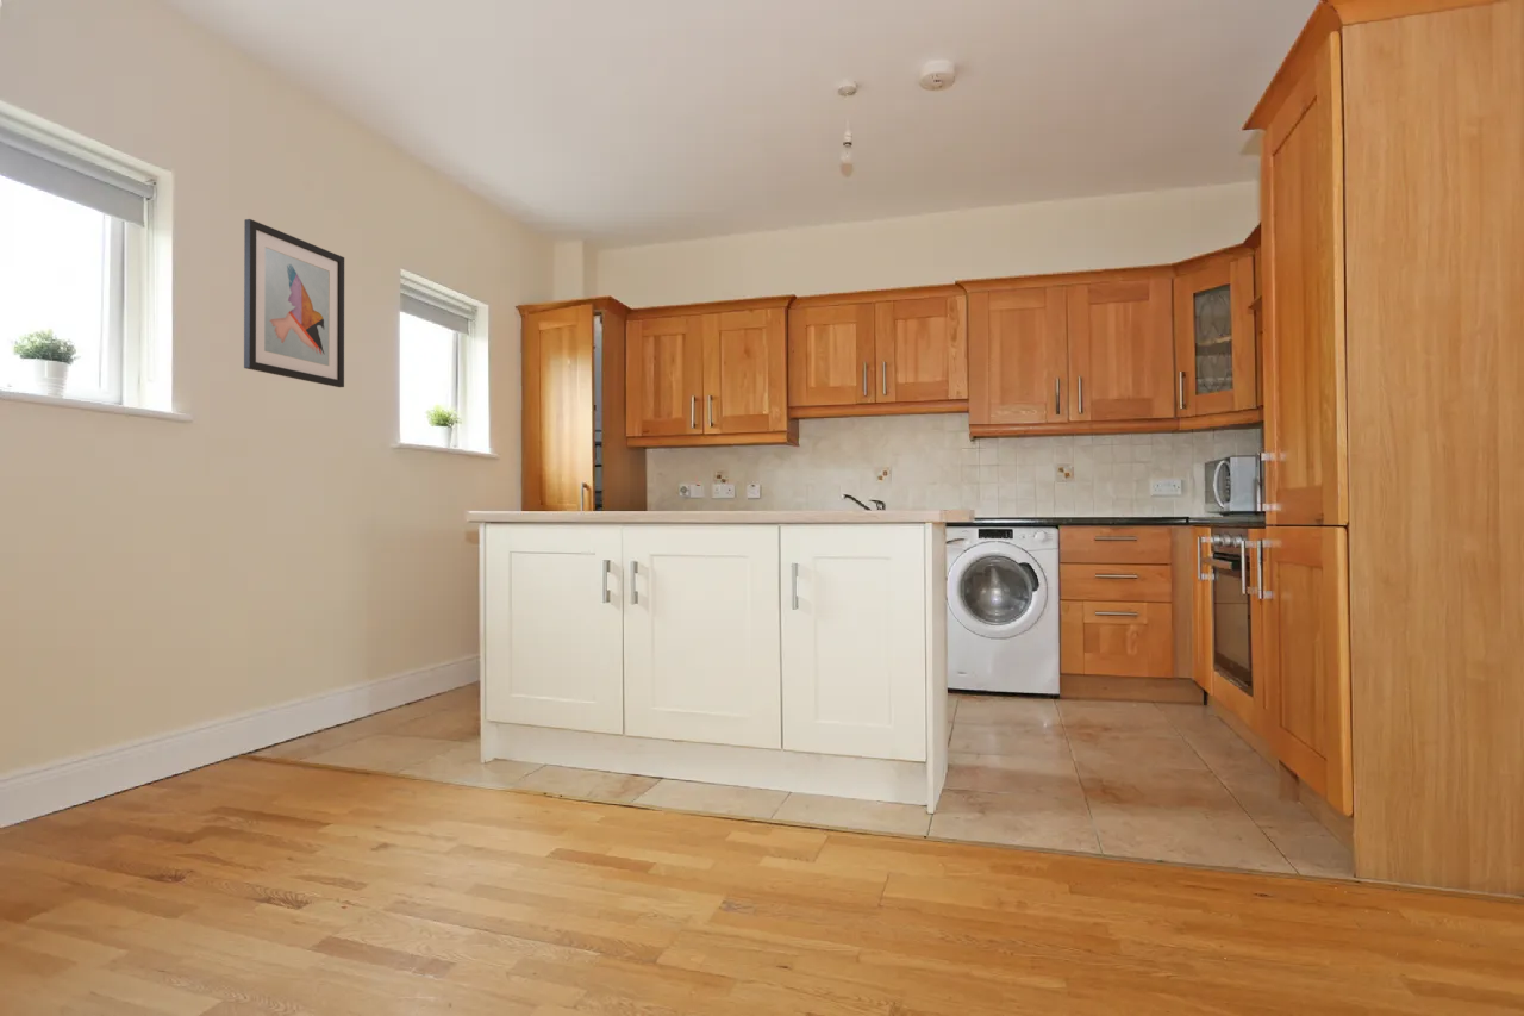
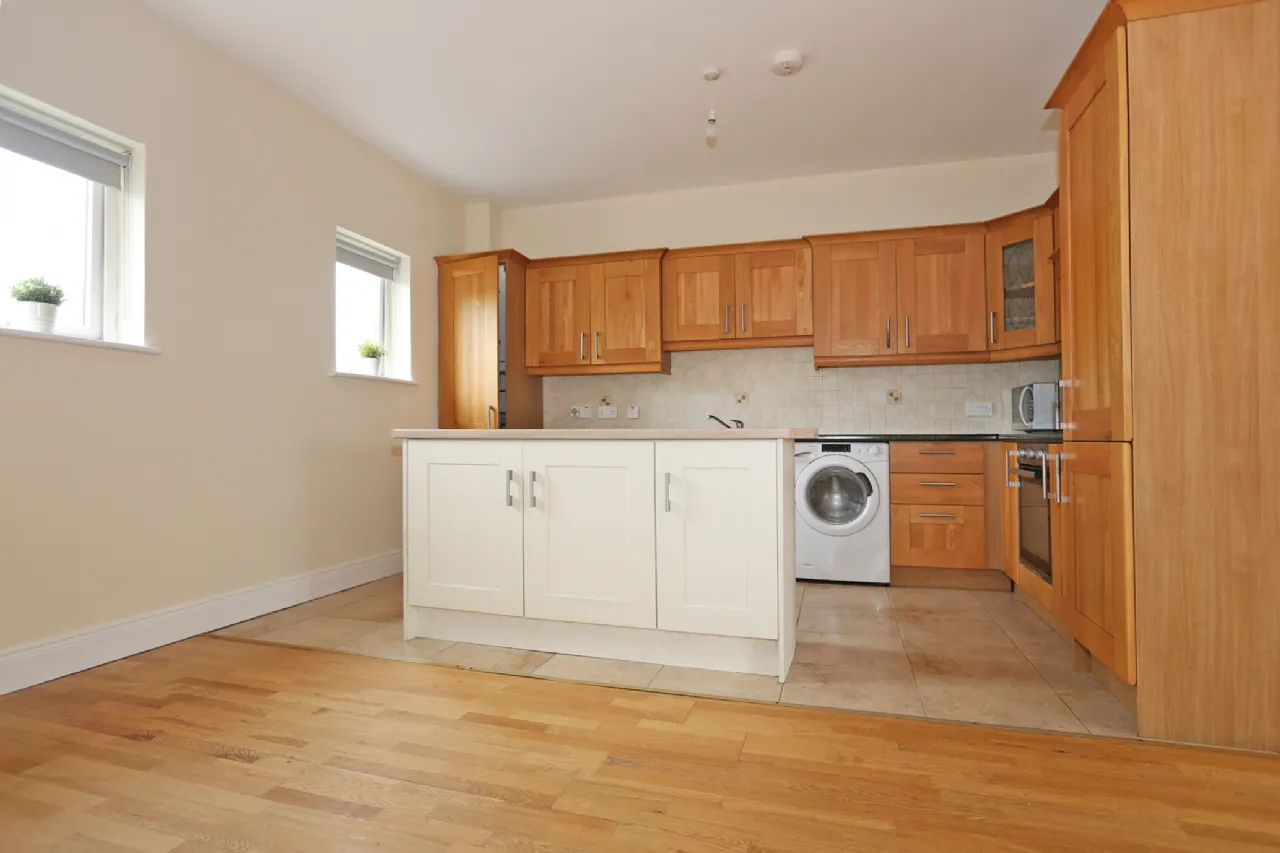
- wall art (298, 308)
